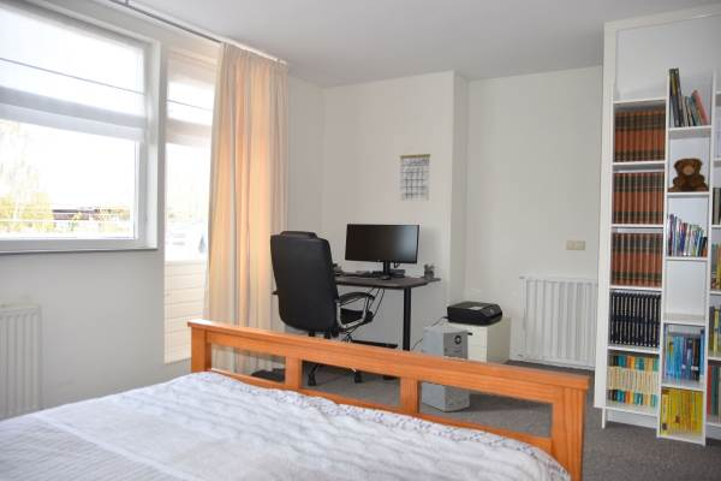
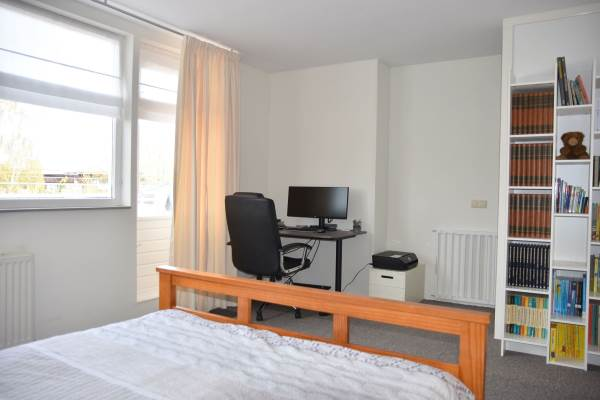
- air purifier (448, 356)
- calendar (415, 172)
